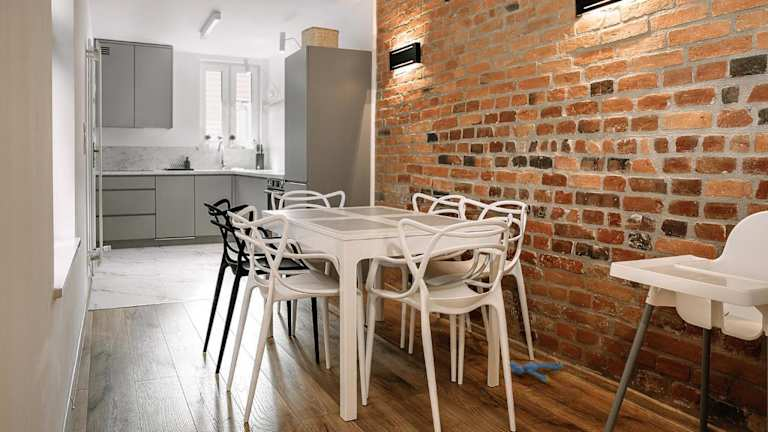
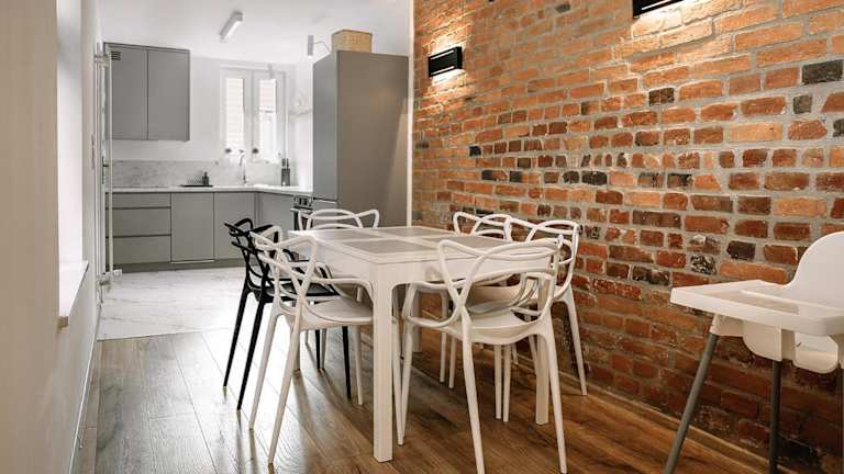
- plush toy (537, 366)
